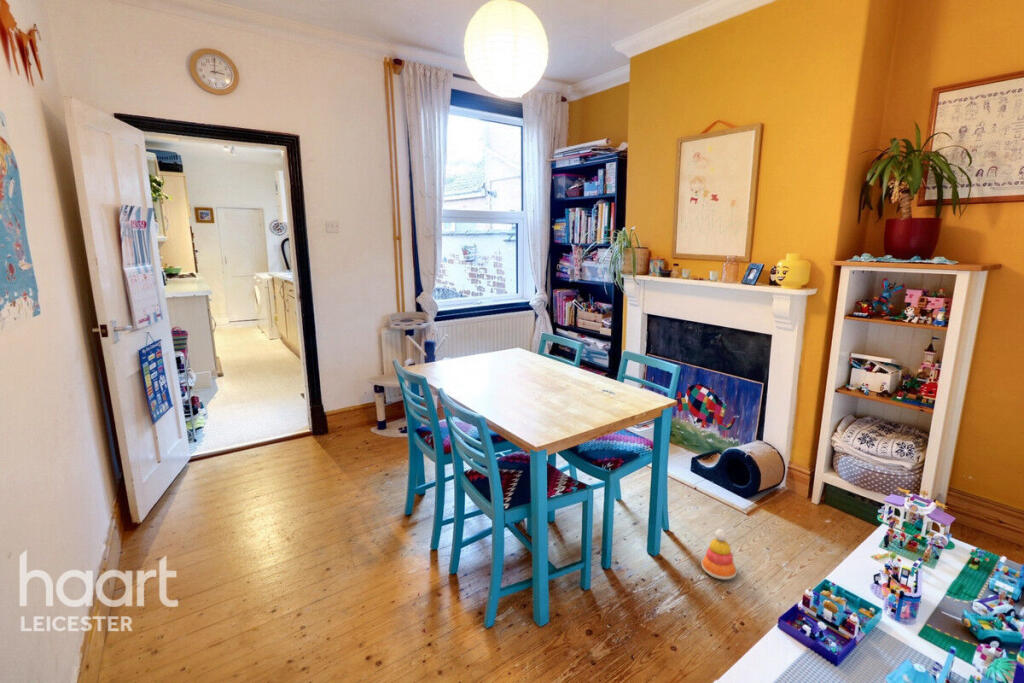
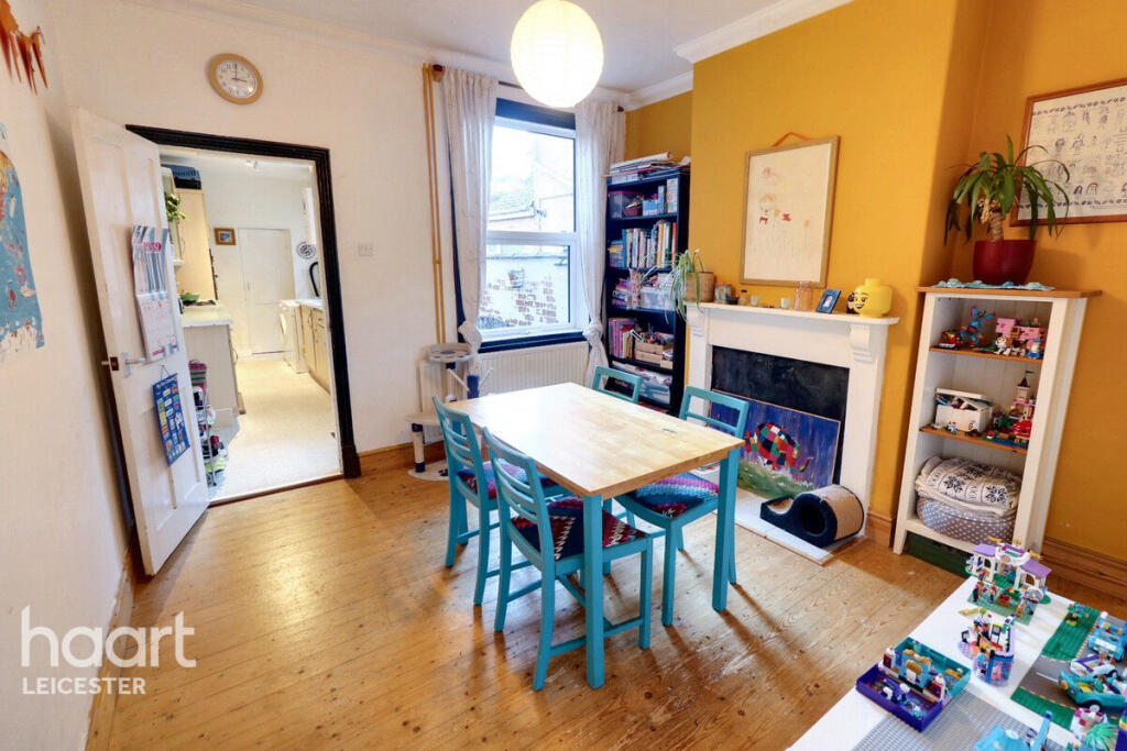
- stacking toy (720, 550)
